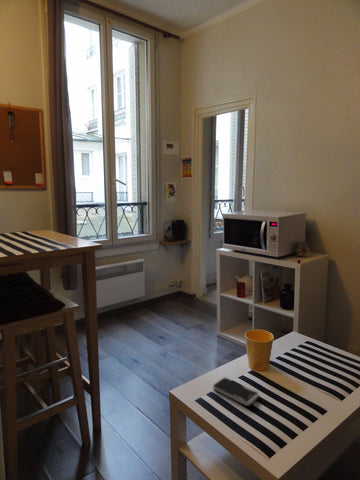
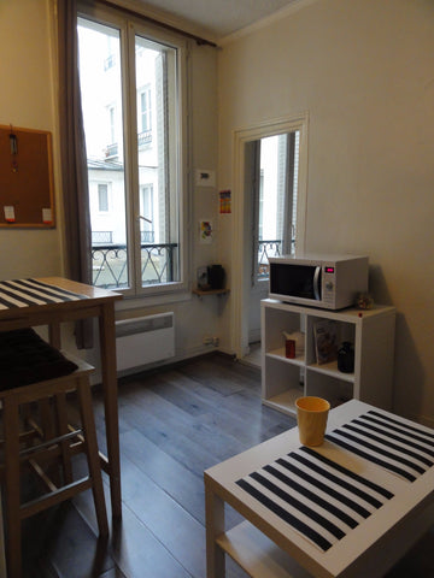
- smartphone (235, 390)
